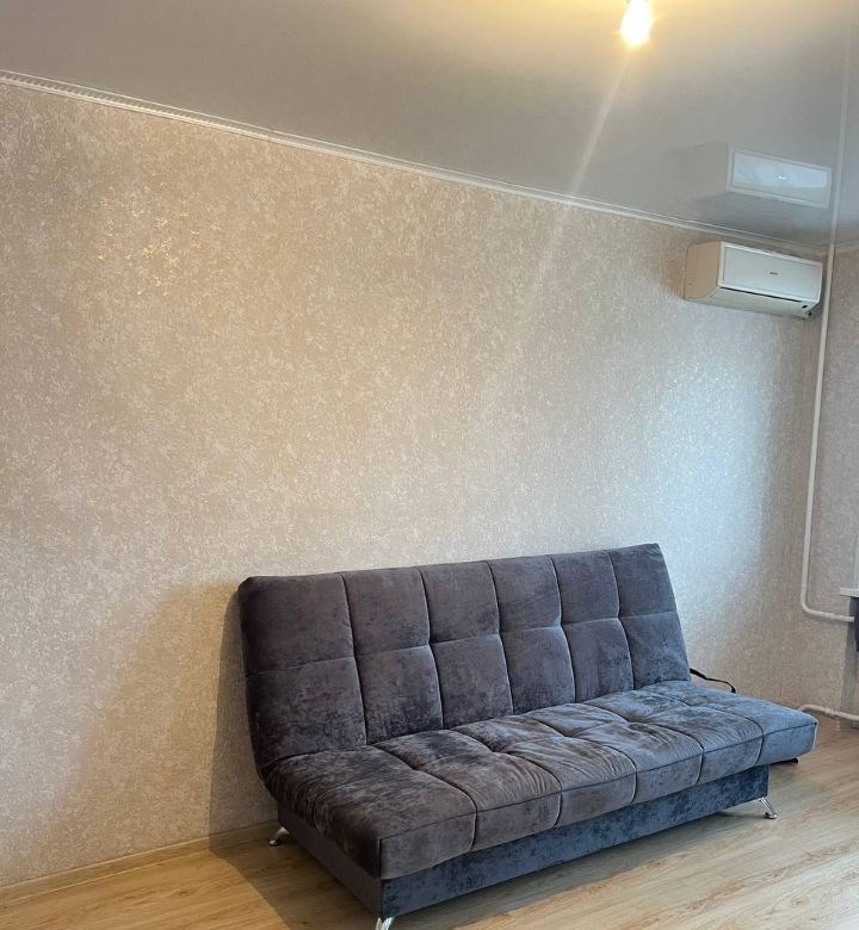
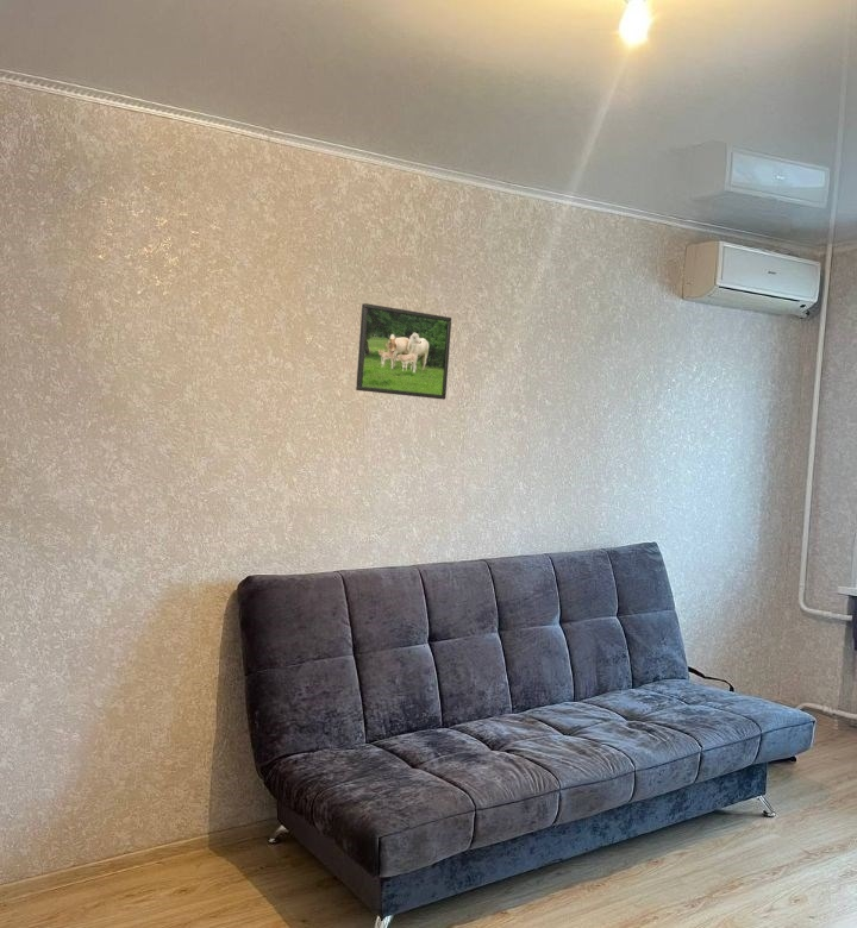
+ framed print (405, 352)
